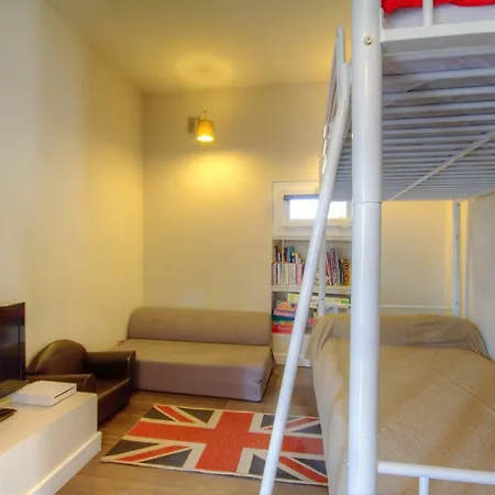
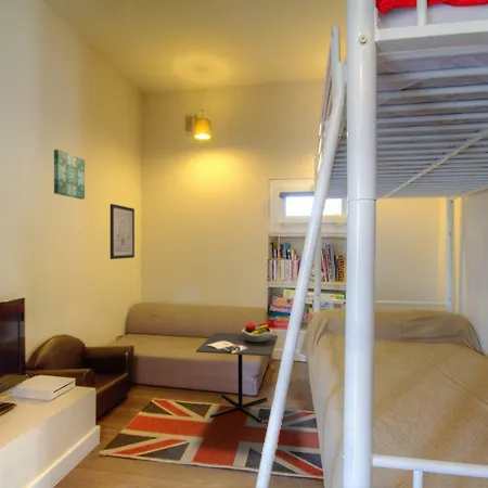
+ wall art (123, 232)
+ wall art (69, 176)
+ kitchen table (240, 367)
